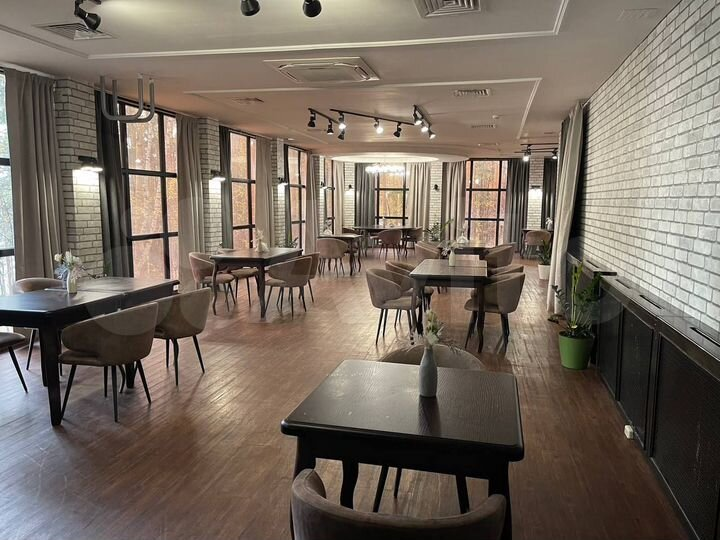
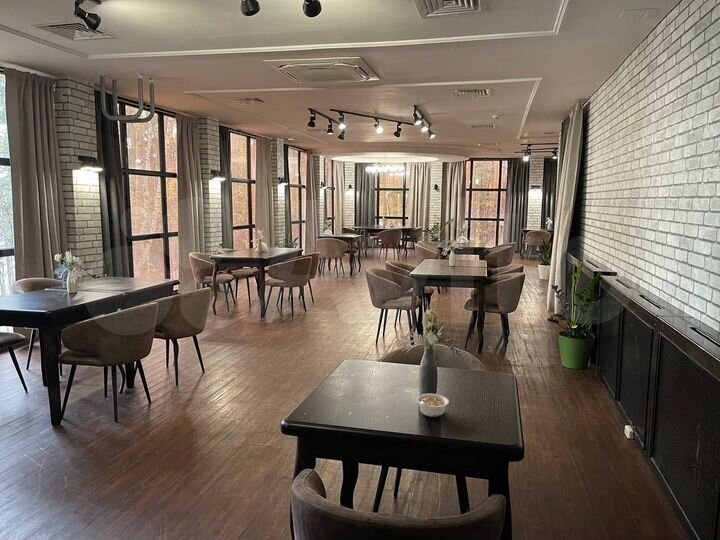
+ legume (432, 405)
